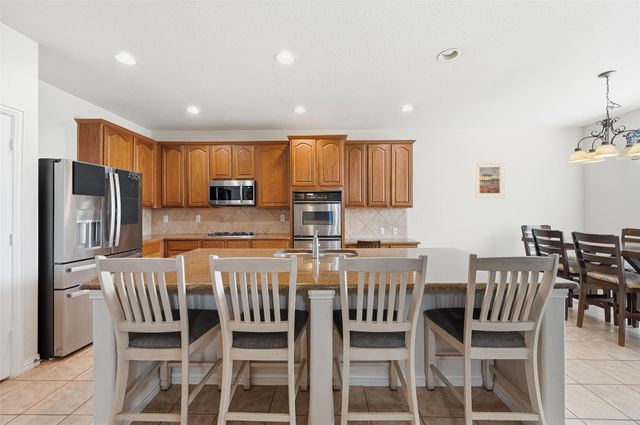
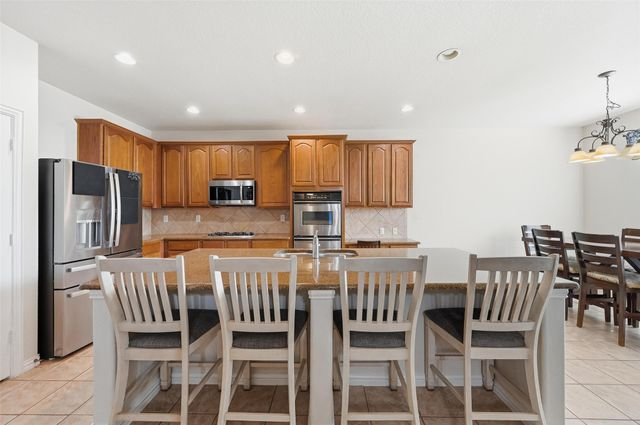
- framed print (489, 180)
